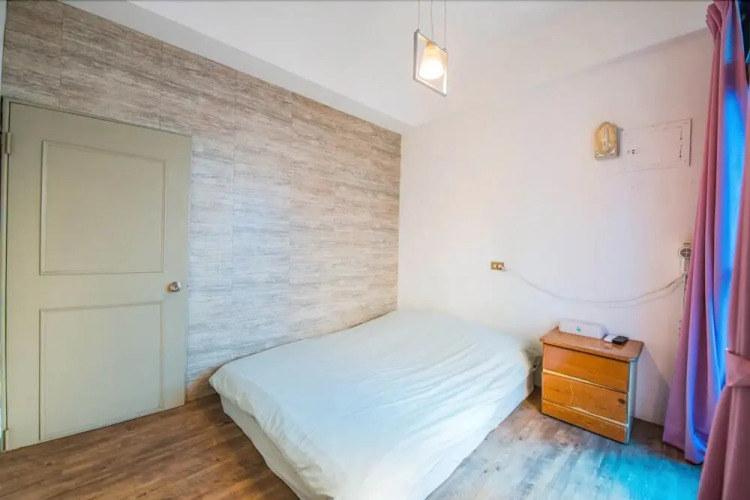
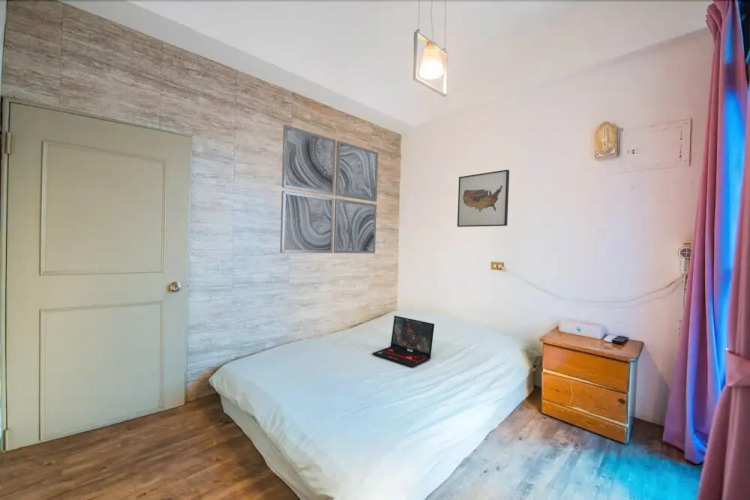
+ wall art (481, 200)
+ laptop (403, 339)
+ wall art (335, 195)
